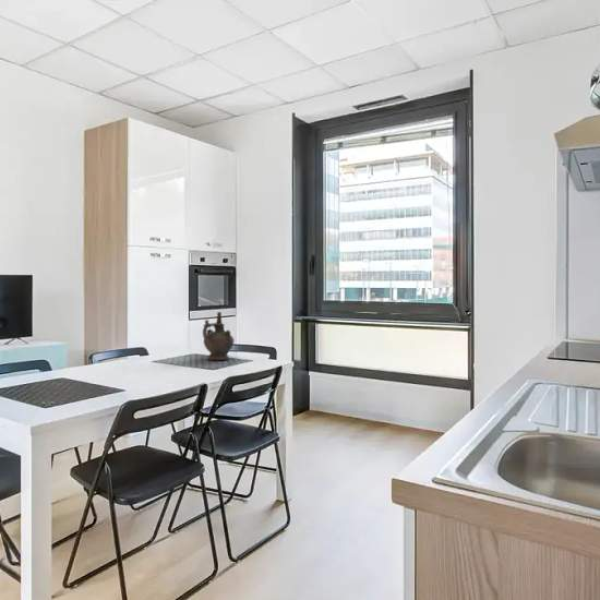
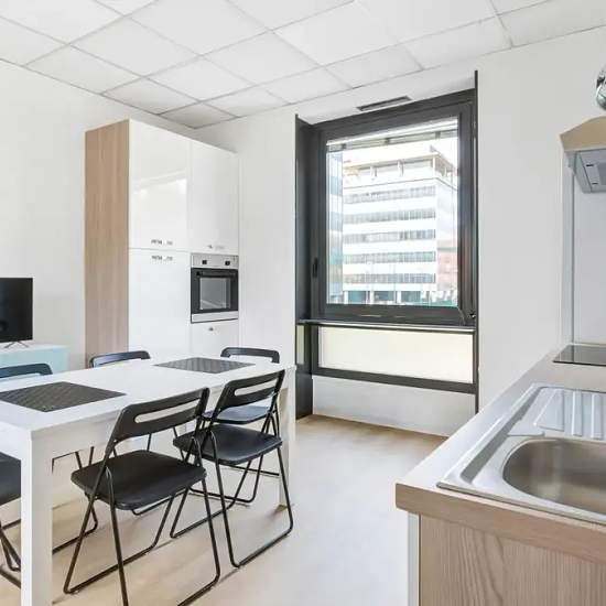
- ceremonial vessel (217, 335)
